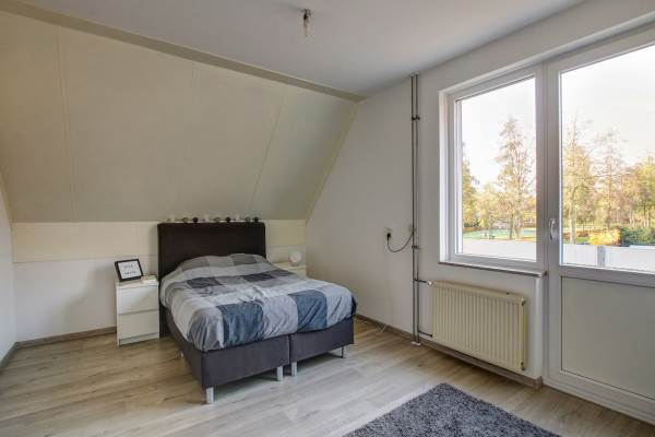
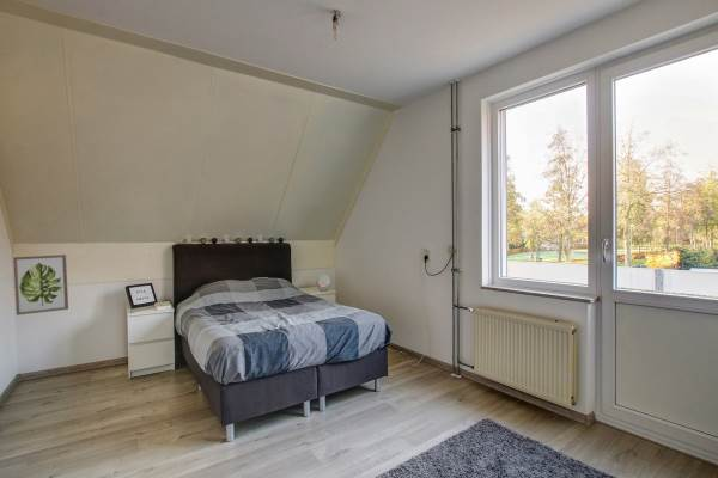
+ wall art (42, 283)
